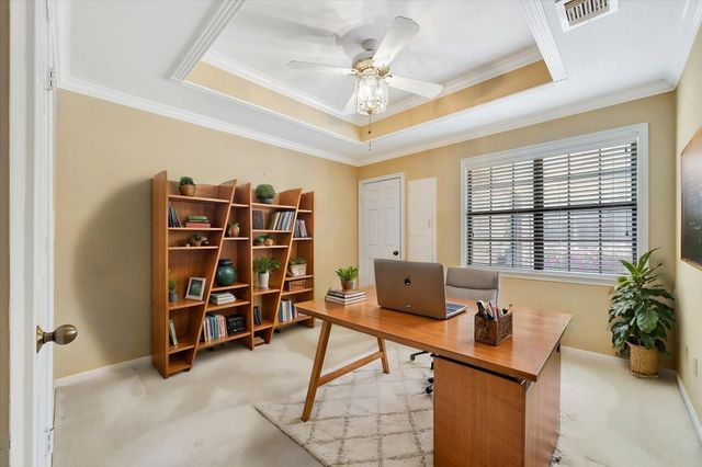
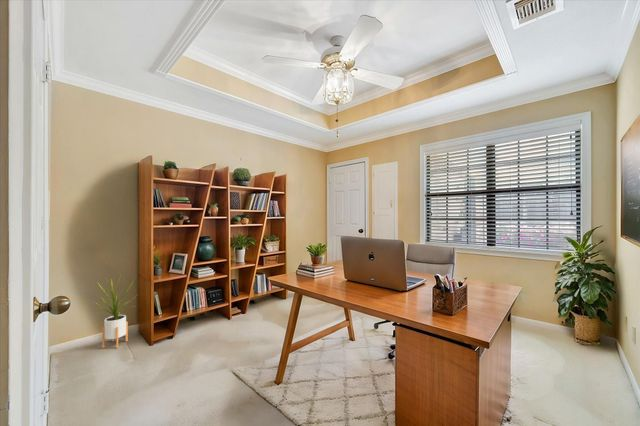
+ house plant (115, 309)
